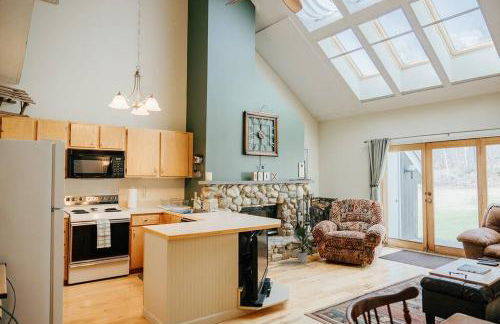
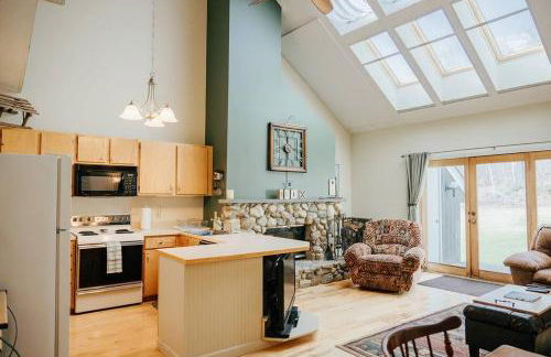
- indoor plant (302, 244)
